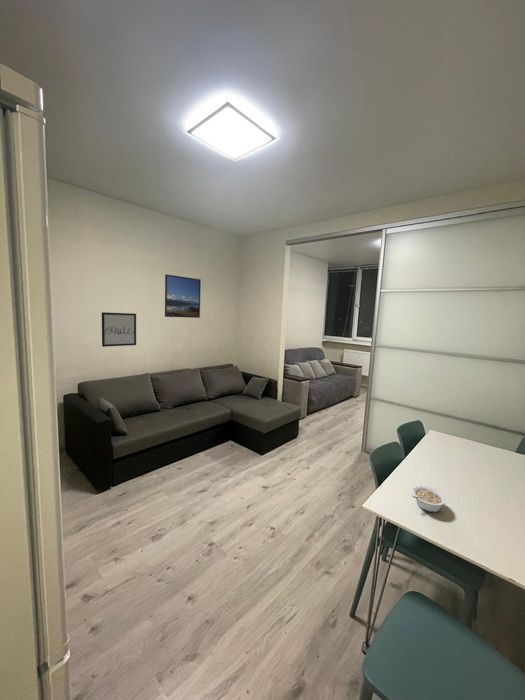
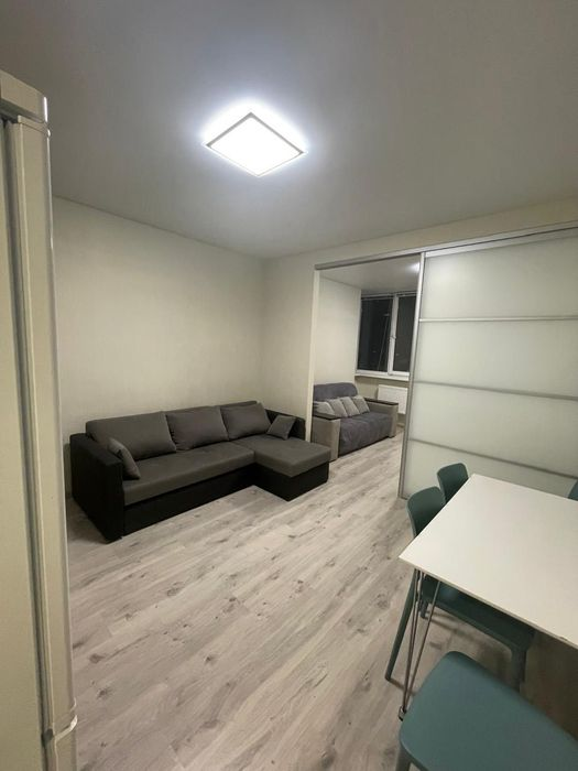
- wall art (119, 329)
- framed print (183, 297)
- legume (428, 499)
